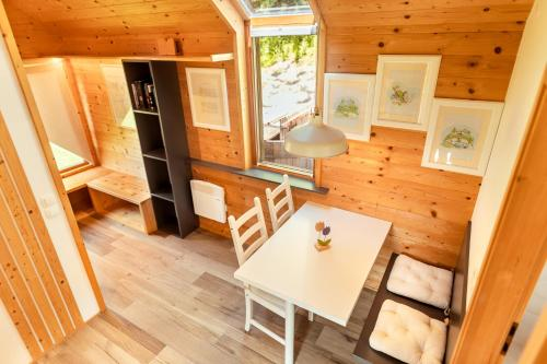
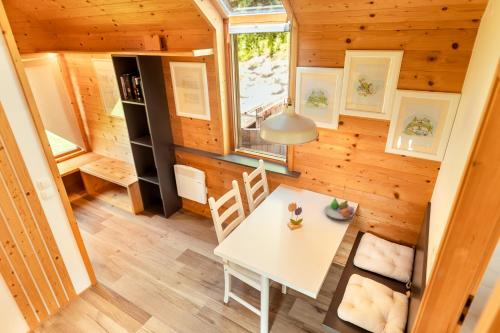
+ fruit bowl (339, 208)
